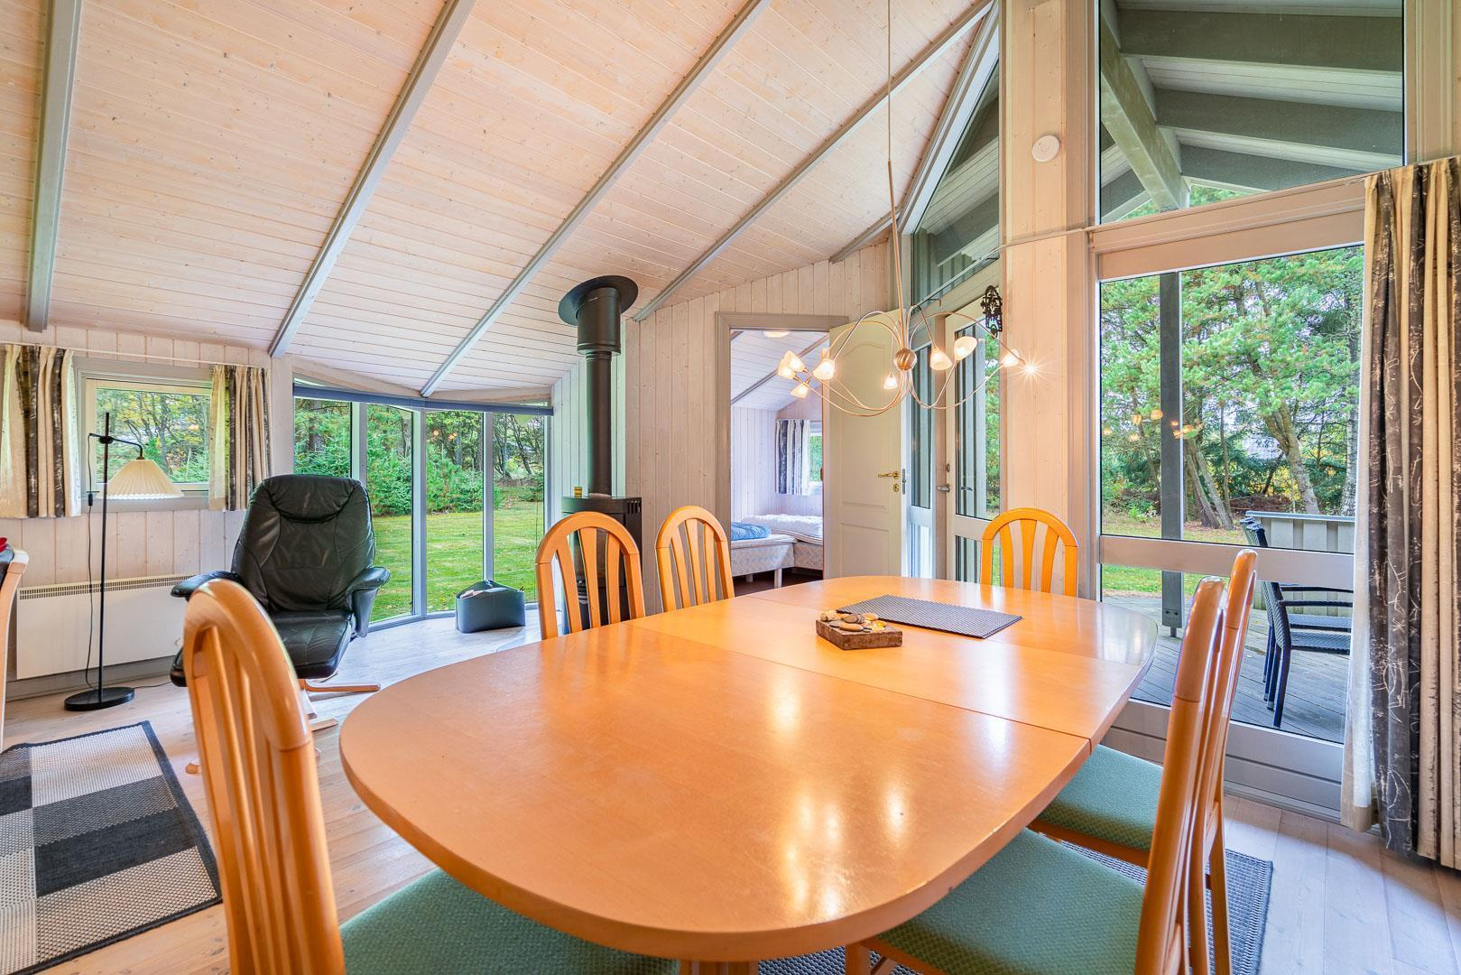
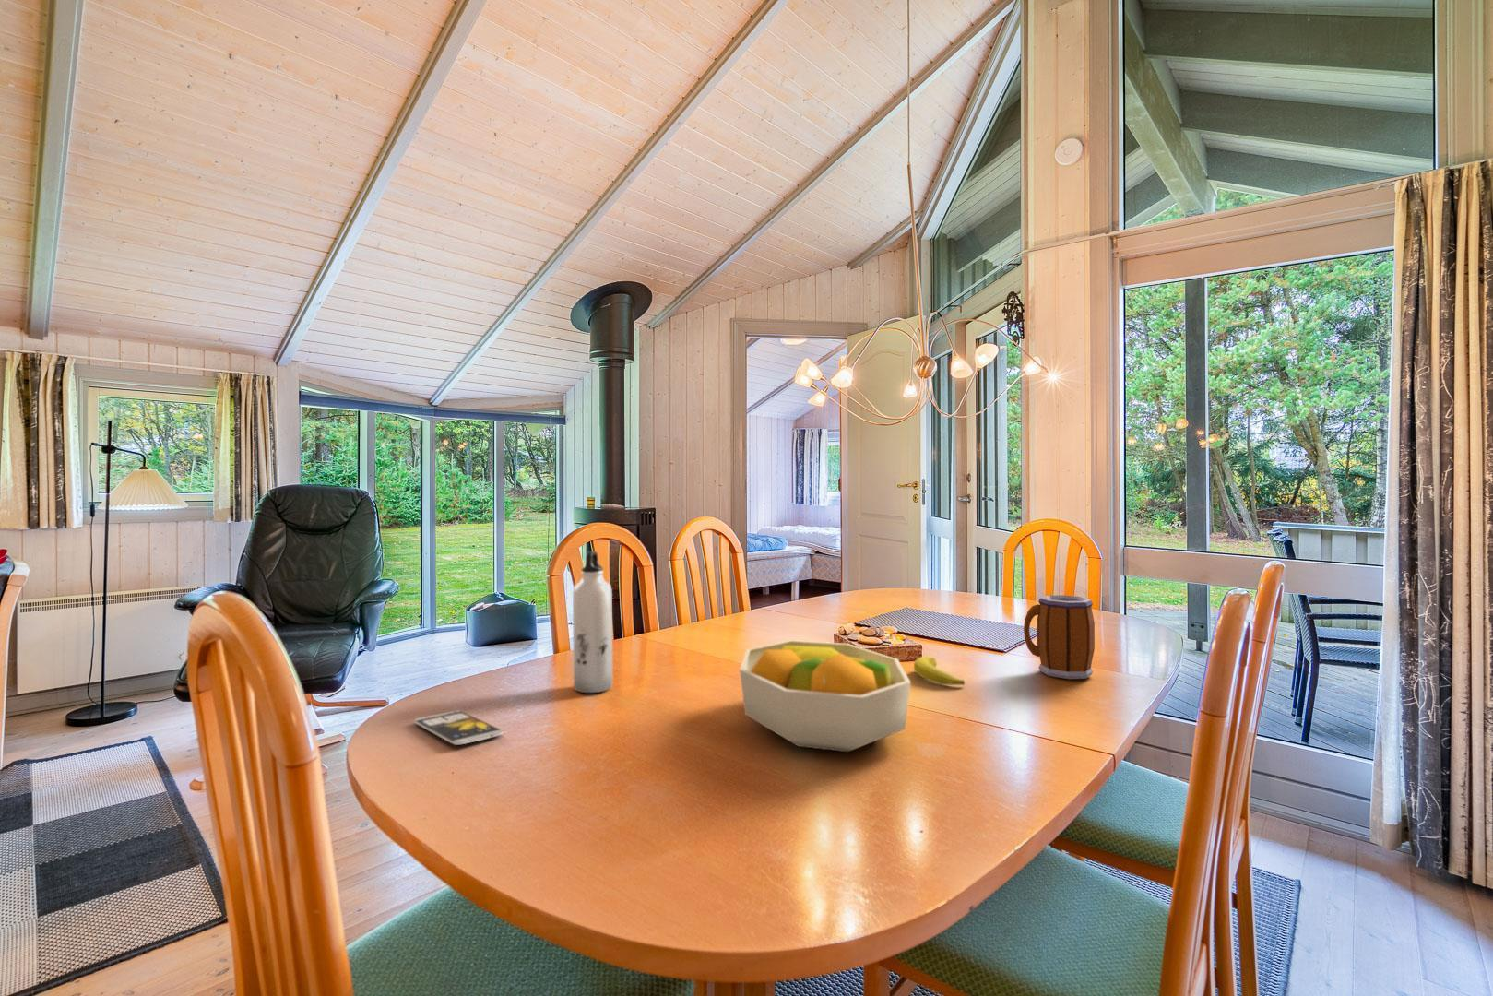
+ water bottle (593, 619)
+ mug (1059, 636)
+ banana (934, 669)
+ fruit bowl (820, 679)
+ smartphone (457, 726)
